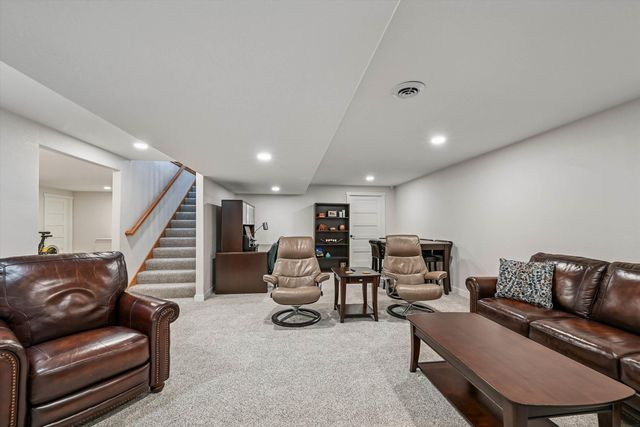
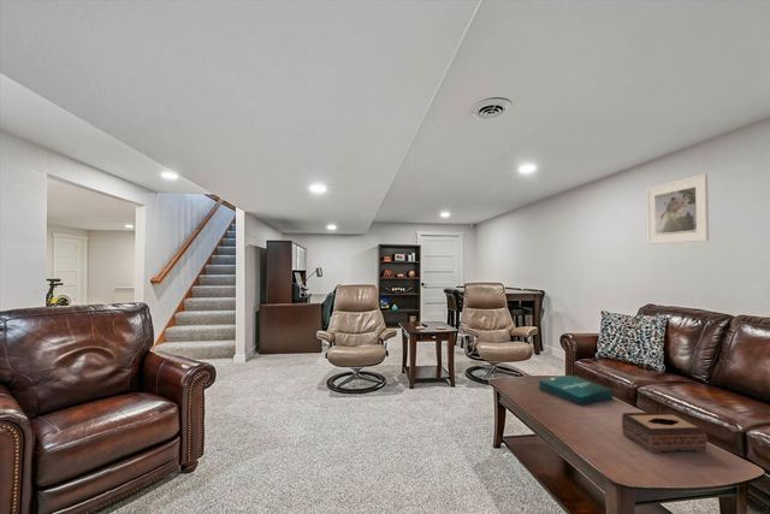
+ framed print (674, 212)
+ pizza box (574, 389)
+ tissue box (662, 431)
